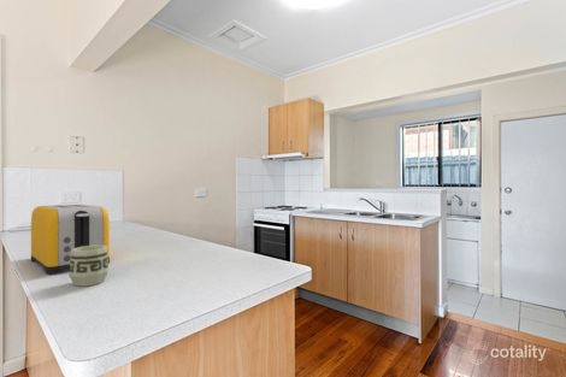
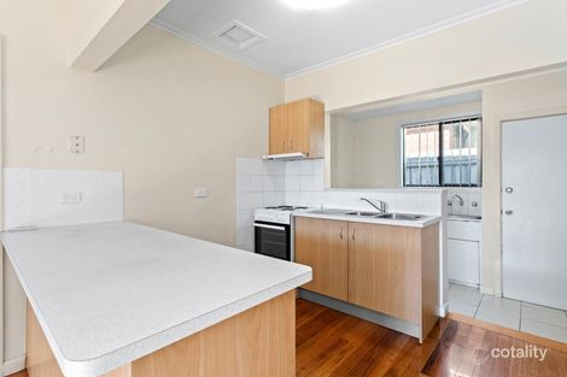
- toaster (70, 234)
- cup (89, 265)
